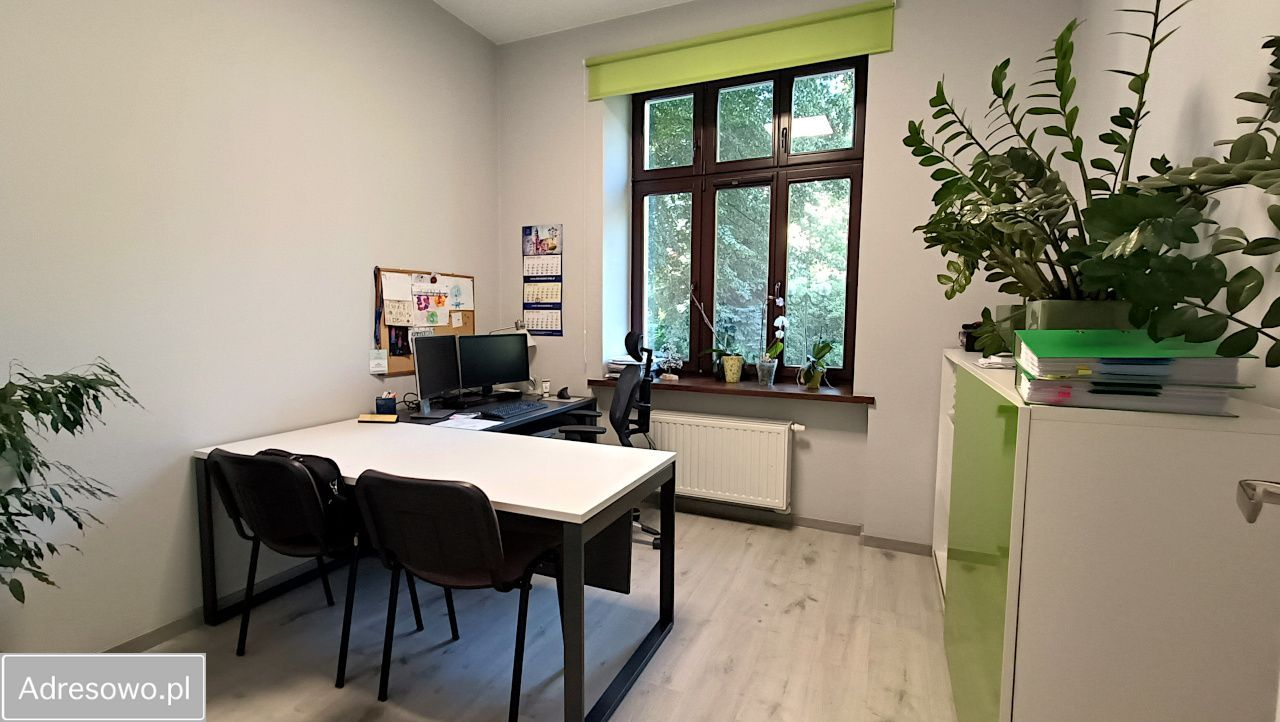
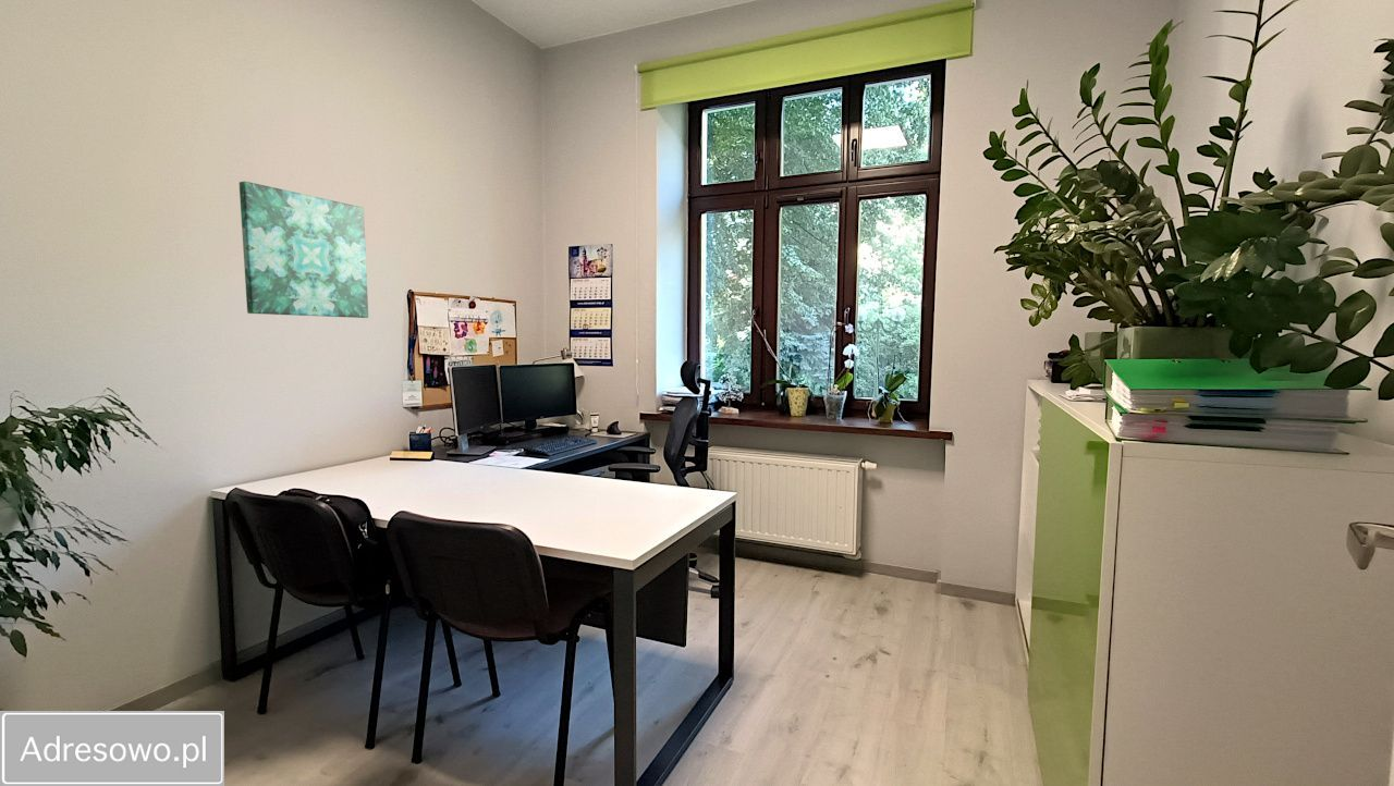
+ wall art (309, 256)
